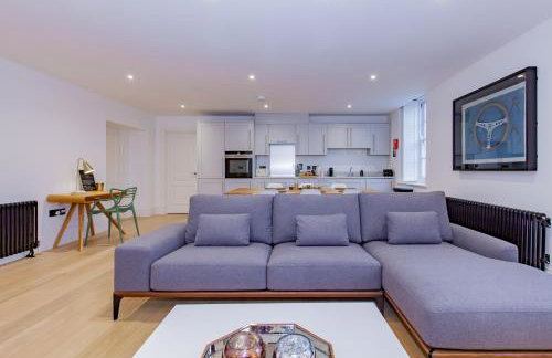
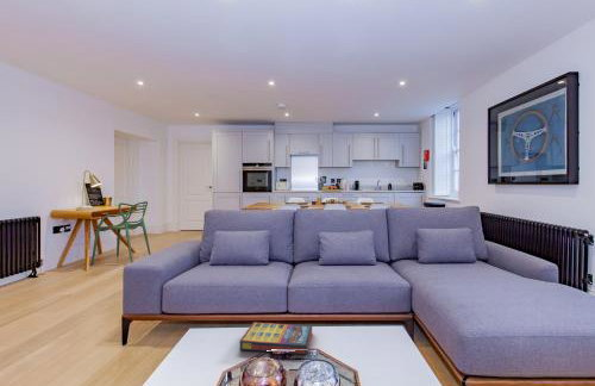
+ game compilation box (277, 336)
